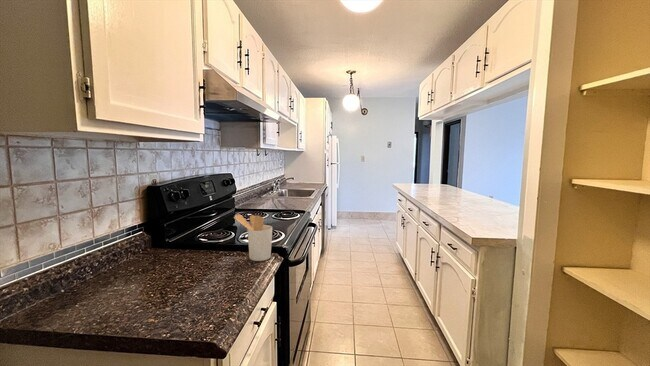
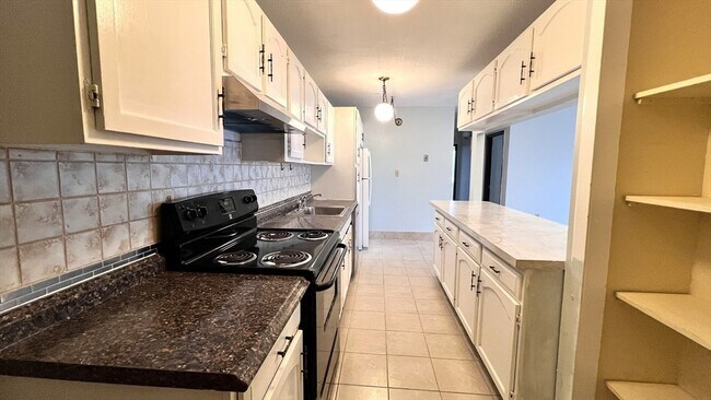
- utensil holder (253, 235)
